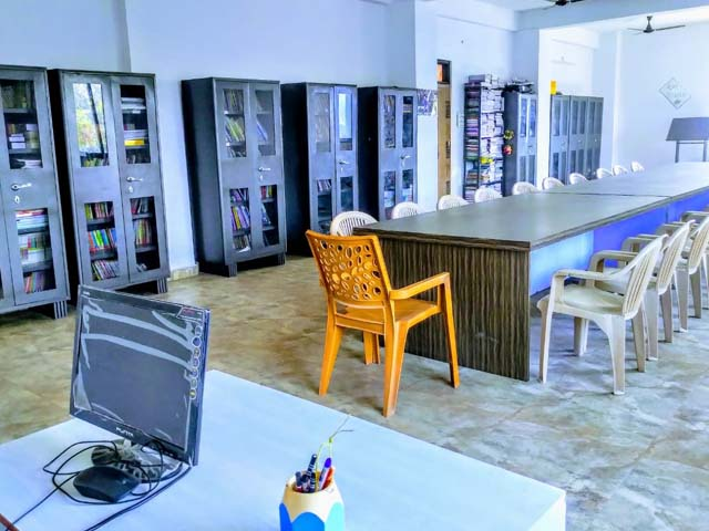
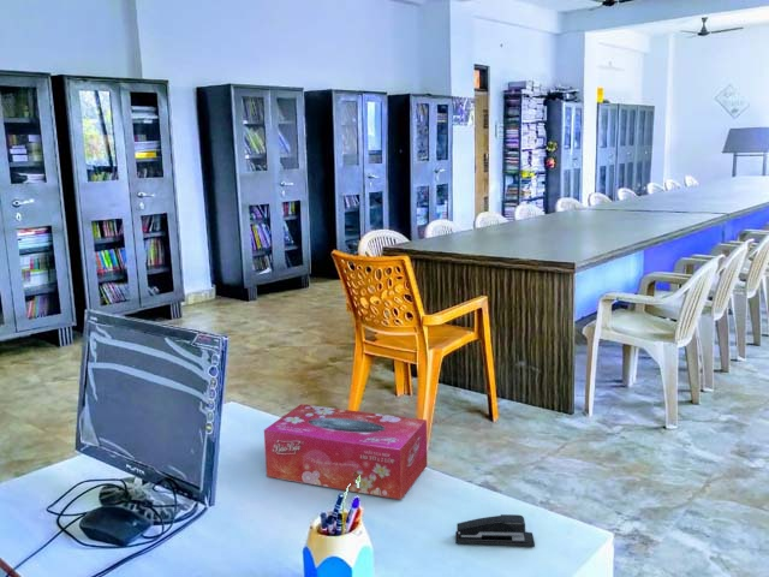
+ tissue box (346, 447)
+ stapler (494, 529)
